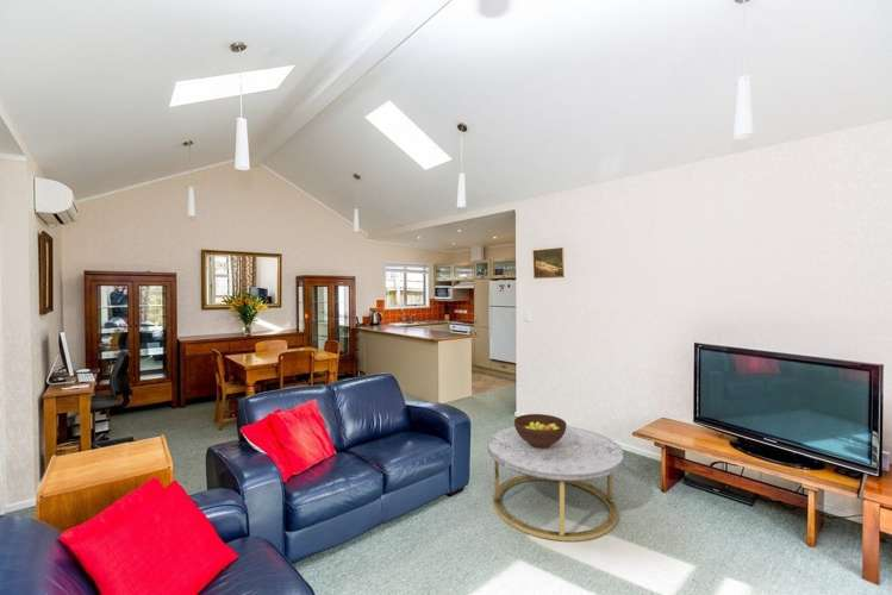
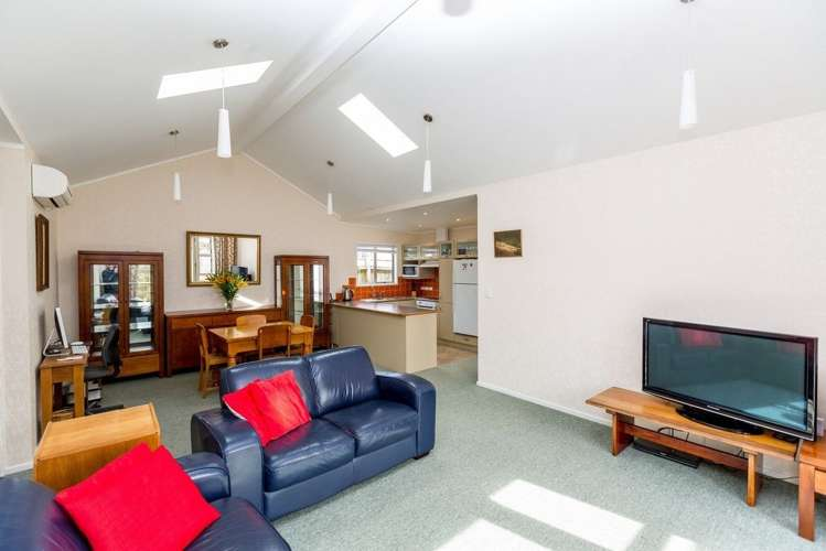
- coffee table (553, 475)
- fruit bowl (539, 433)
